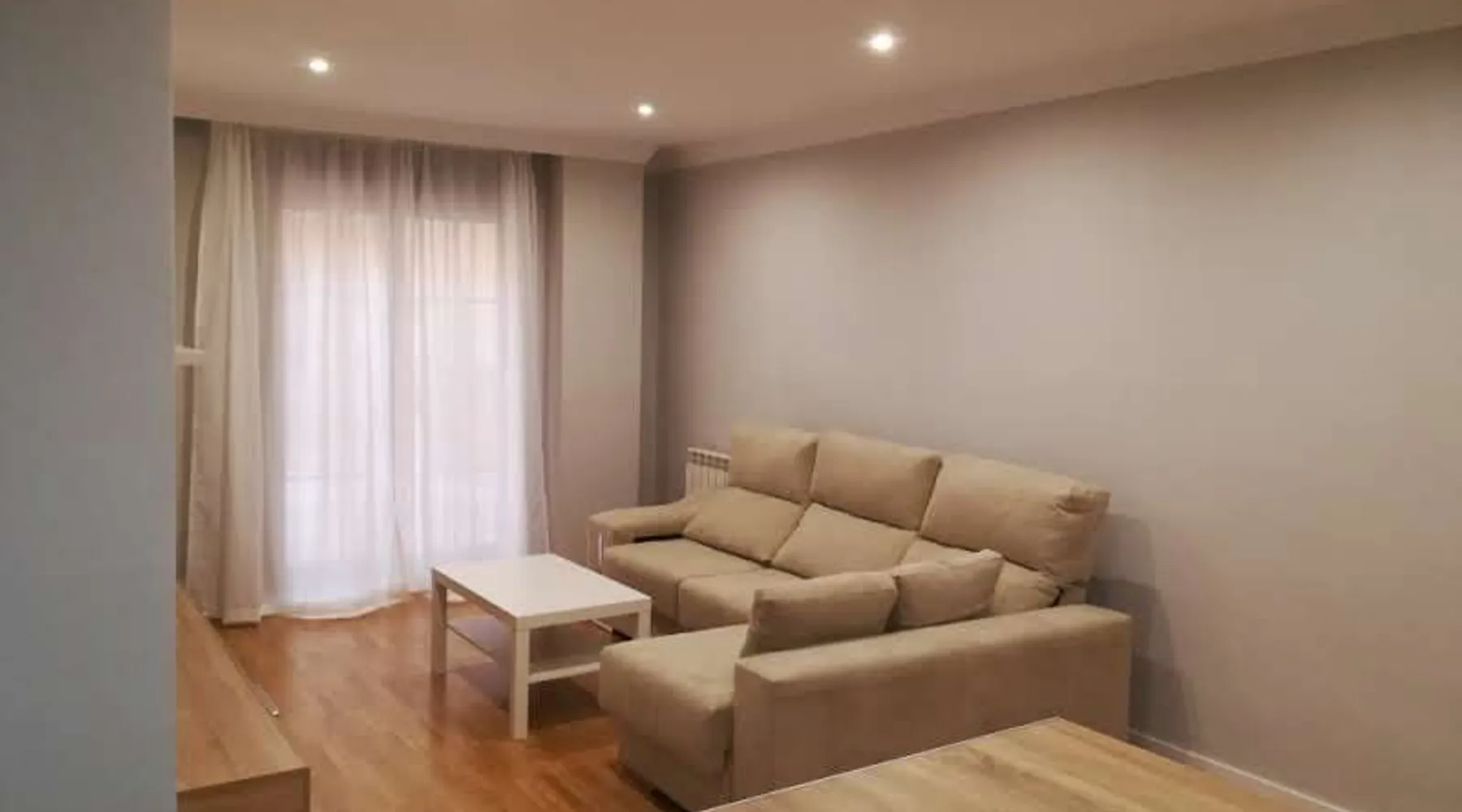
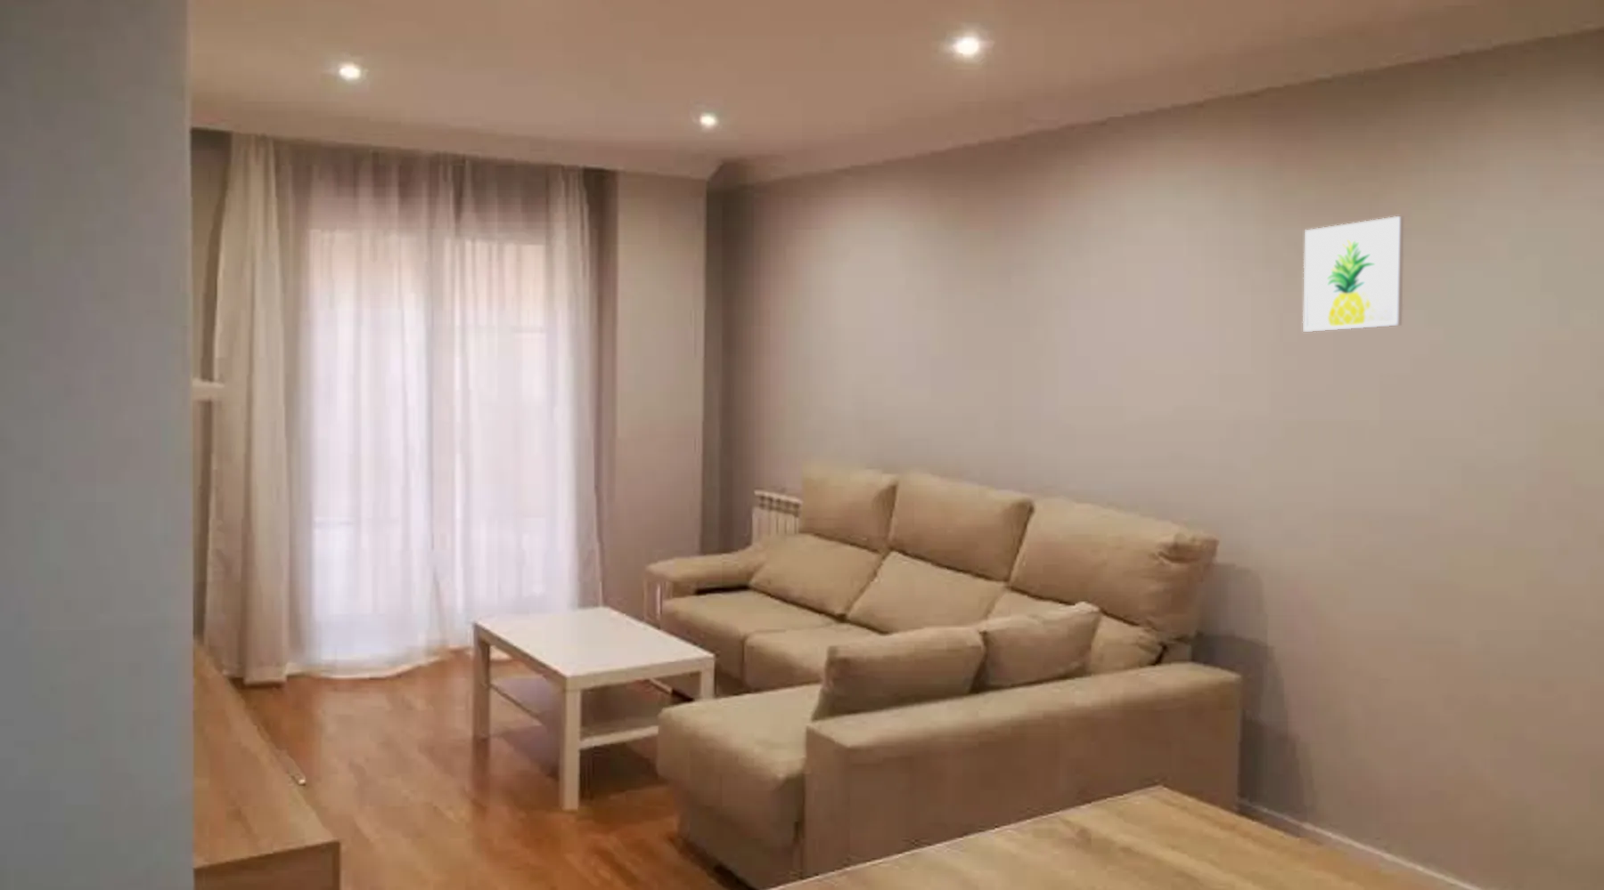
+ wall art (1351, 276)
